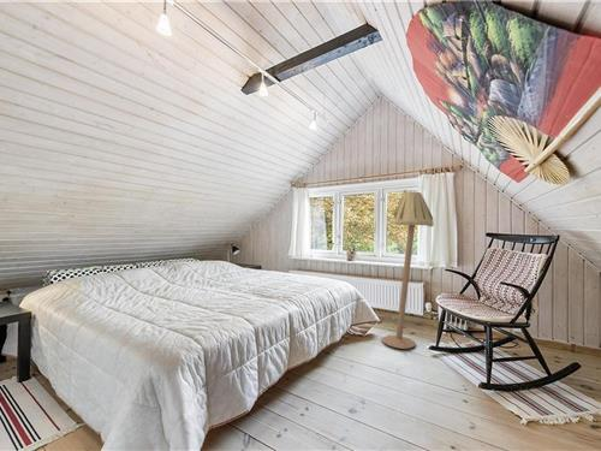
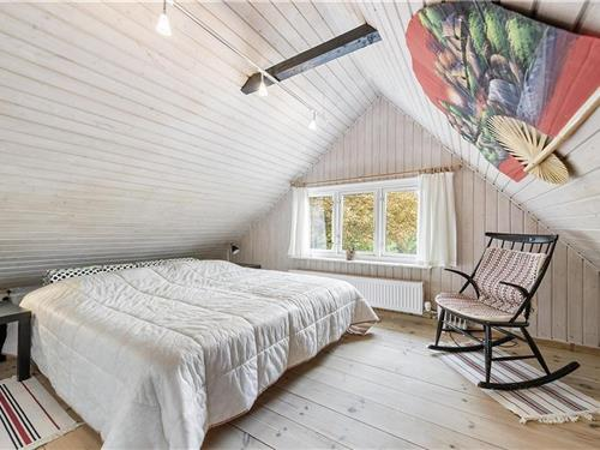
- floor lamp (407, 266)
